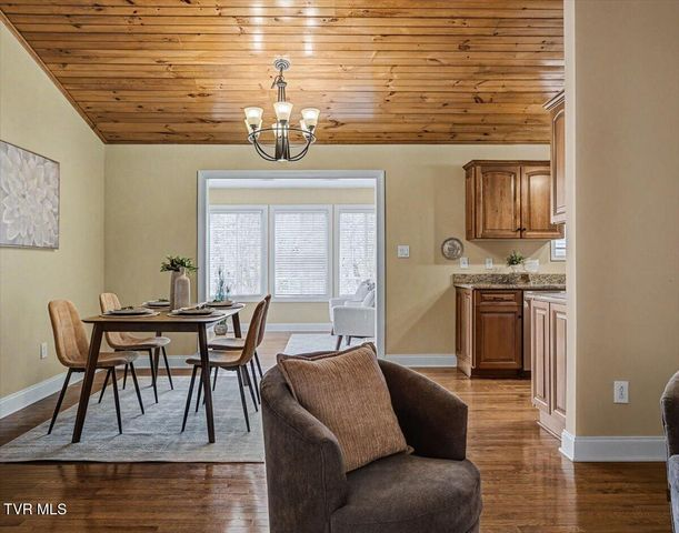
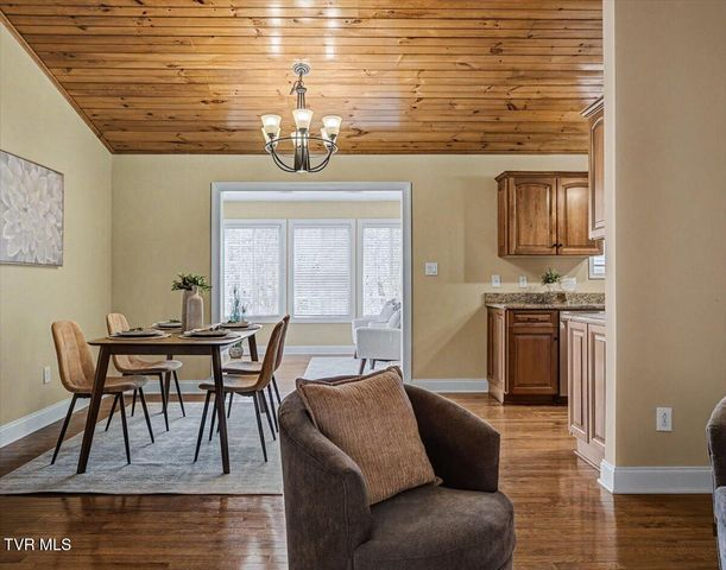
- decorative plate (451, 249)
